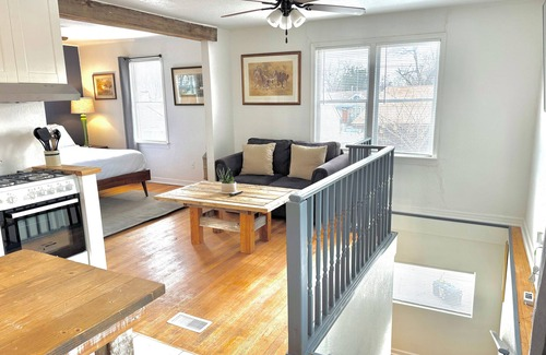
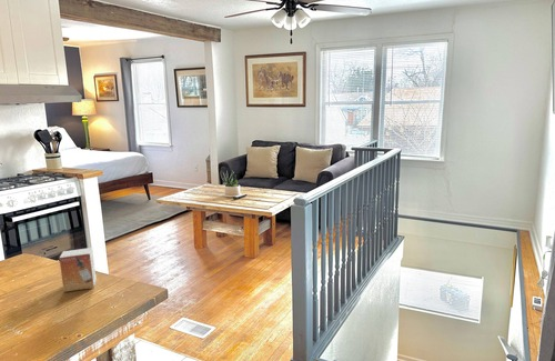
+ small box (78, 269)
